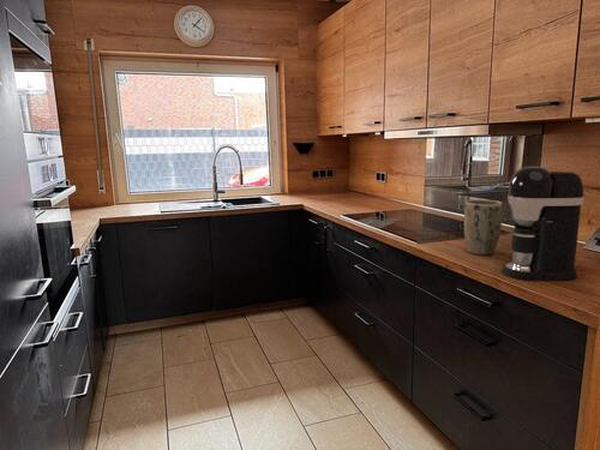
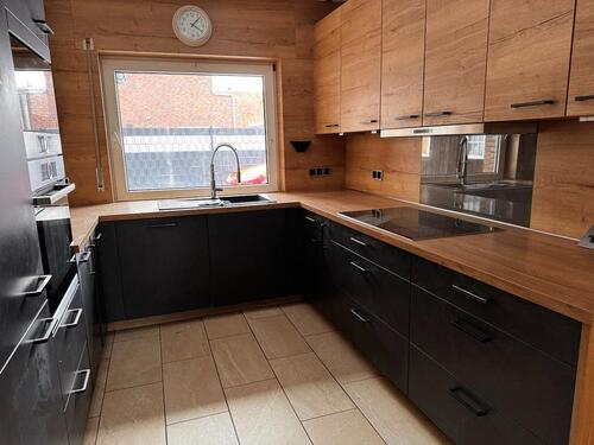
- coffee maker (542, 221)
- plant pot (481, 227)
